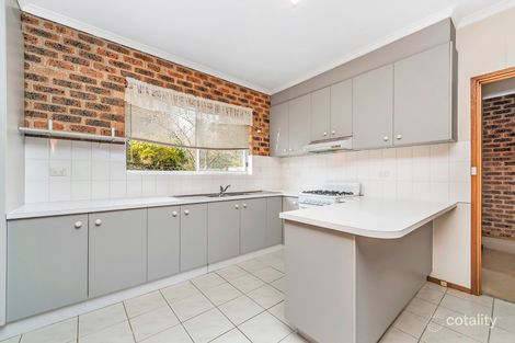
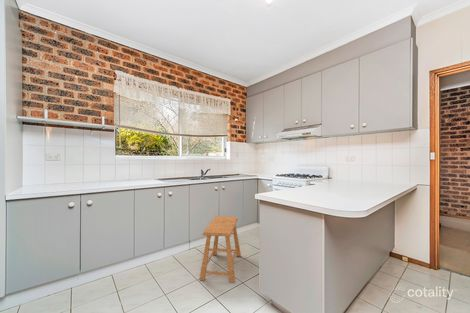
+ stool (226, 244)
